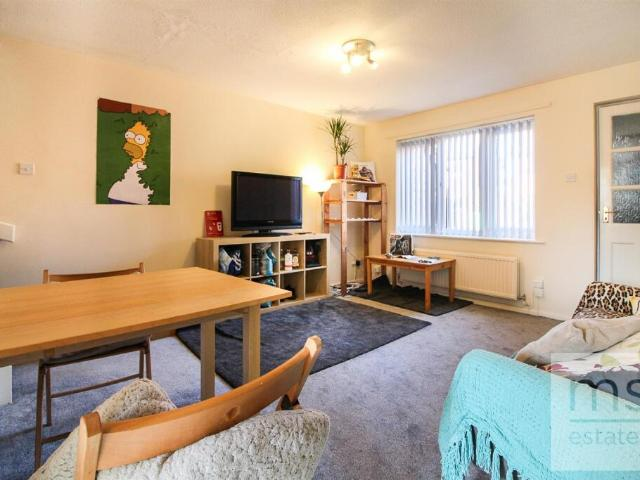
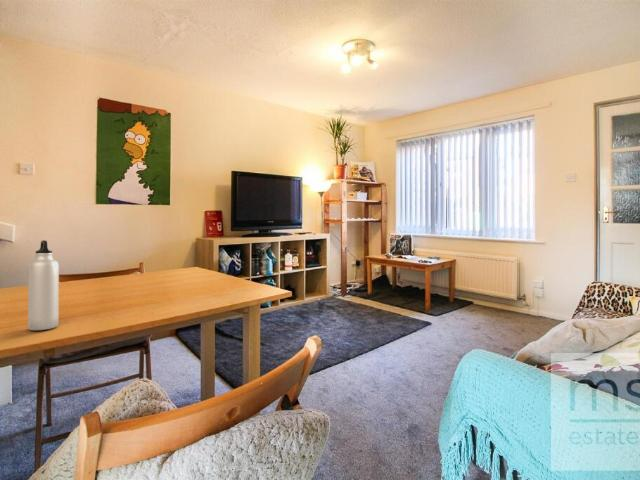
+ water bottle (43, 284)
